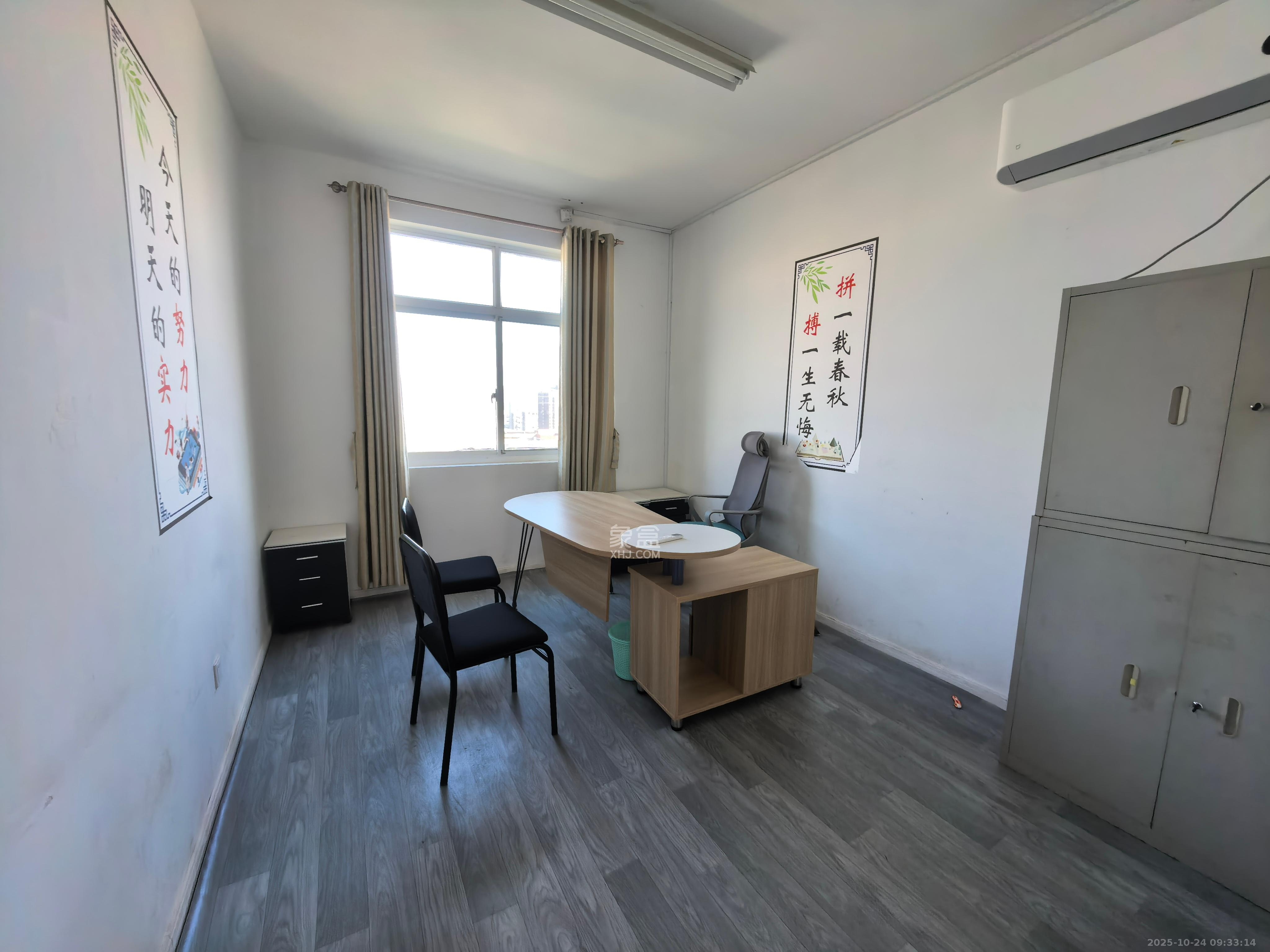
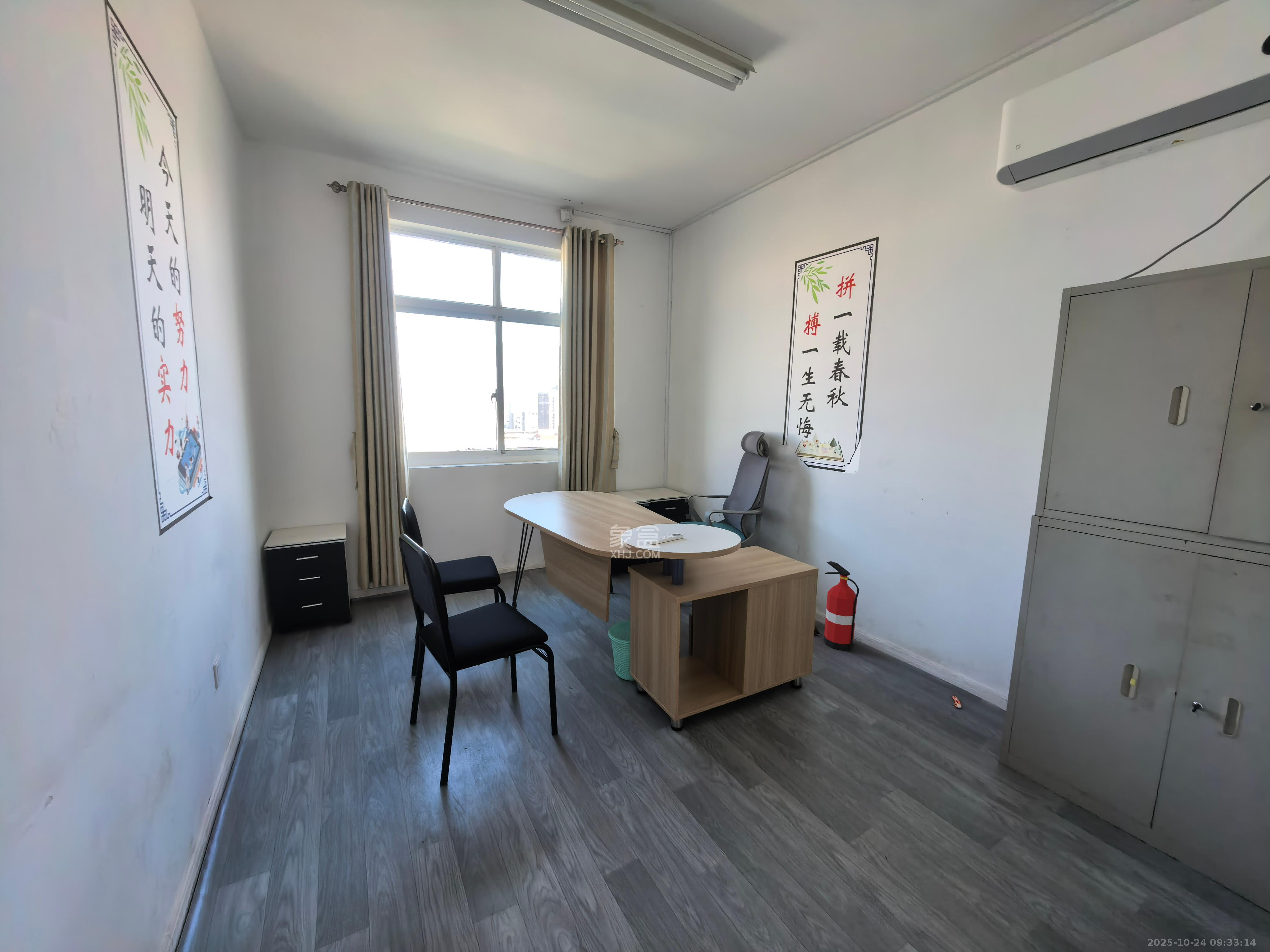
+ fire extinguisher (840, 605)
